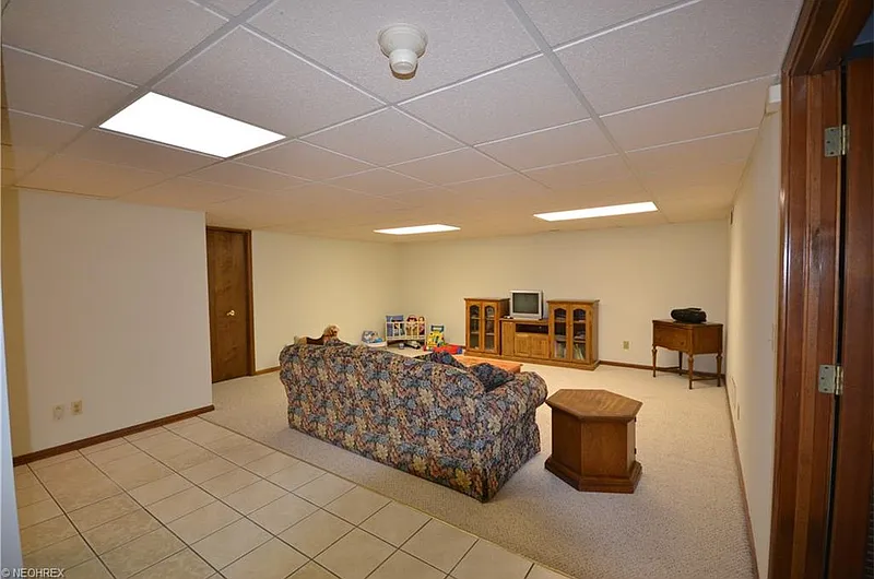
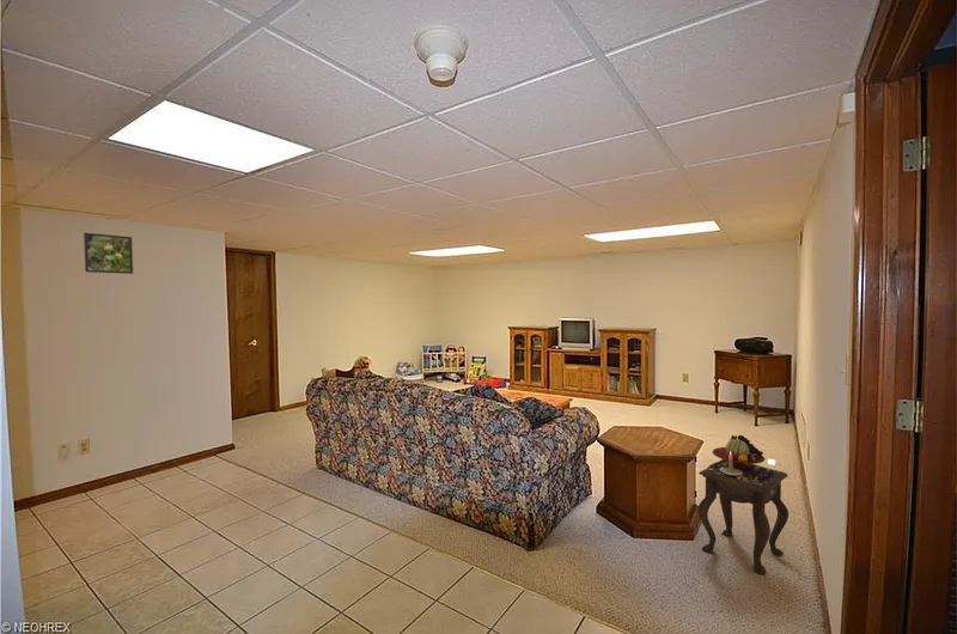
+ side table (744, 494)
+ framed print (109, 254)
